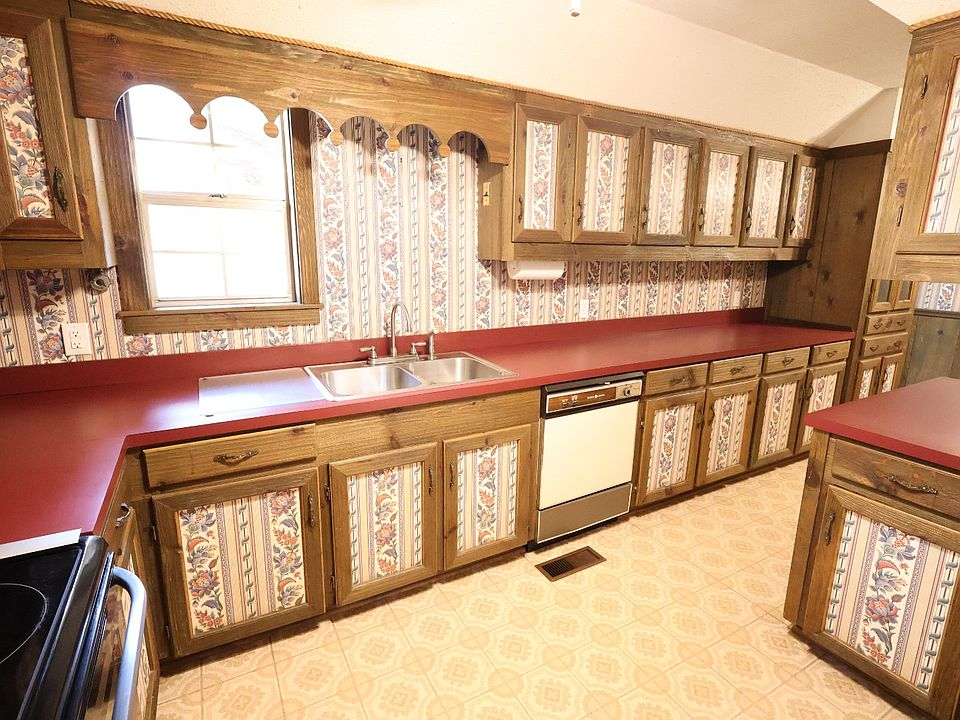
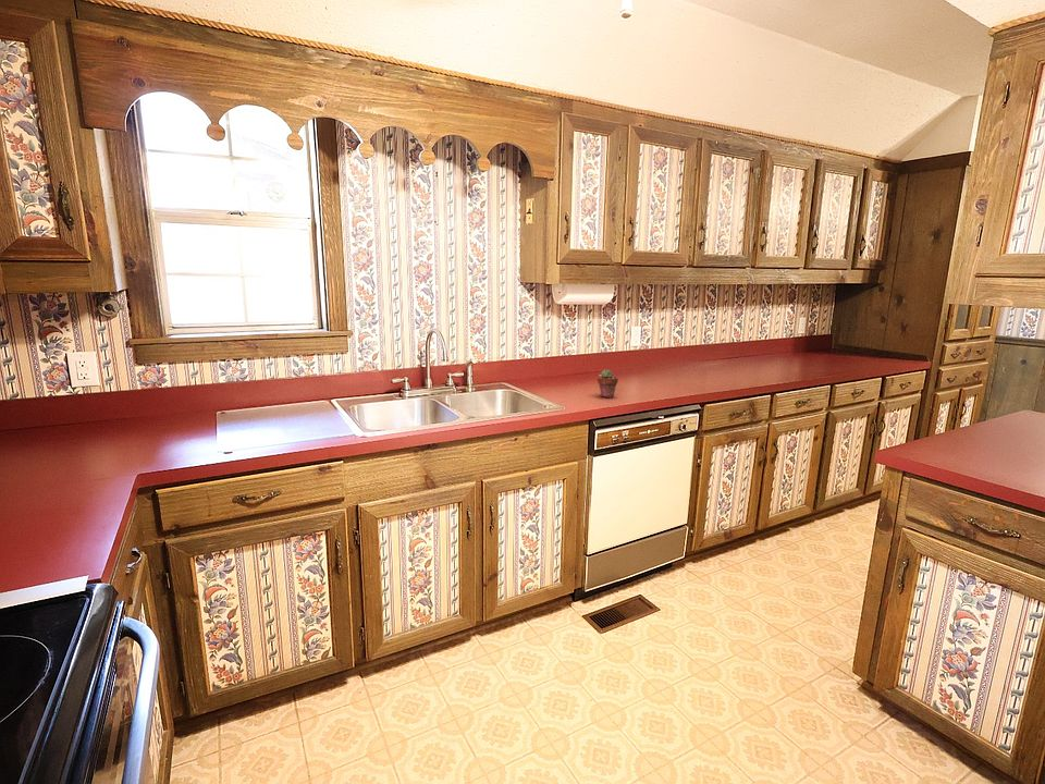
+ potted succulent (607, 382)
